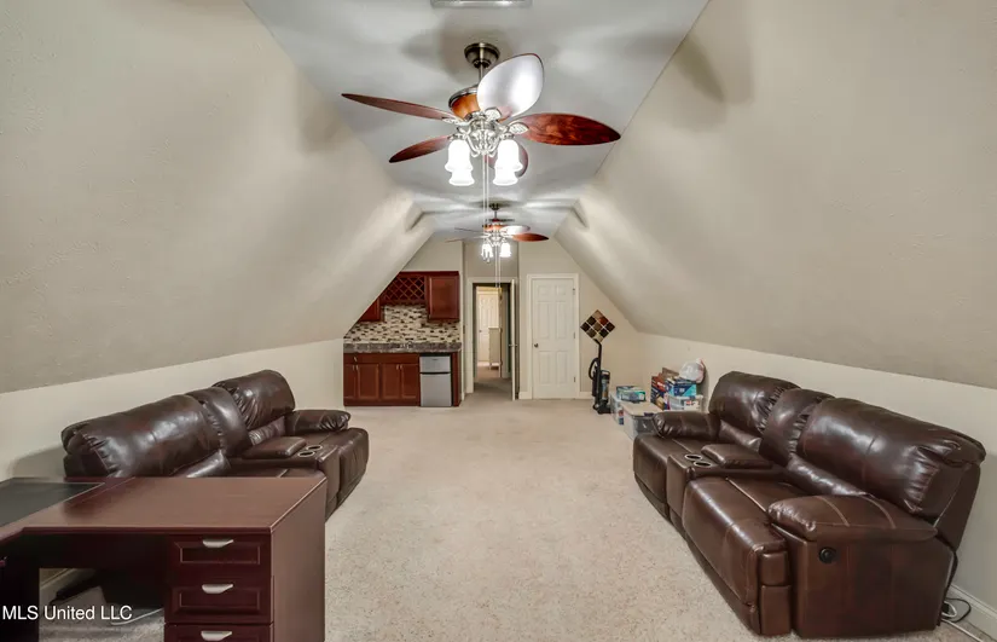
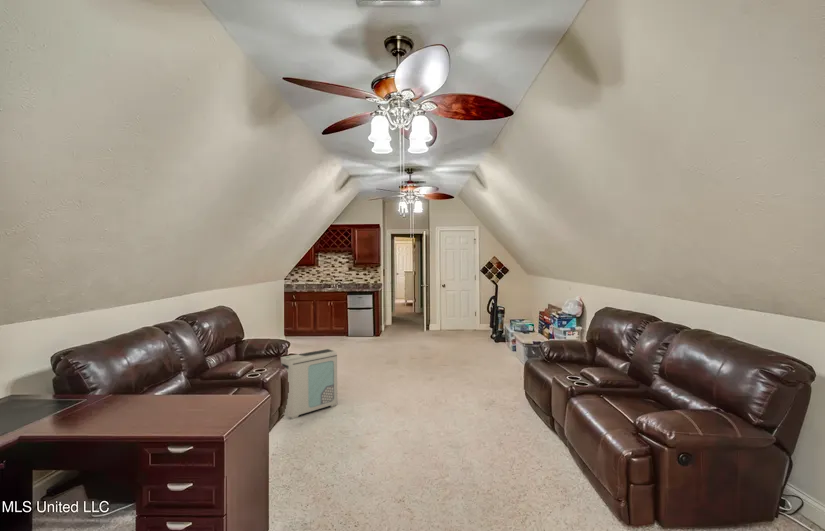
+ air purifier (310, 381)
